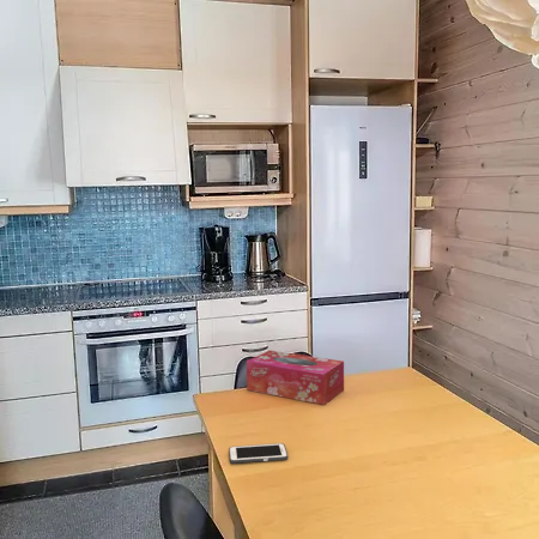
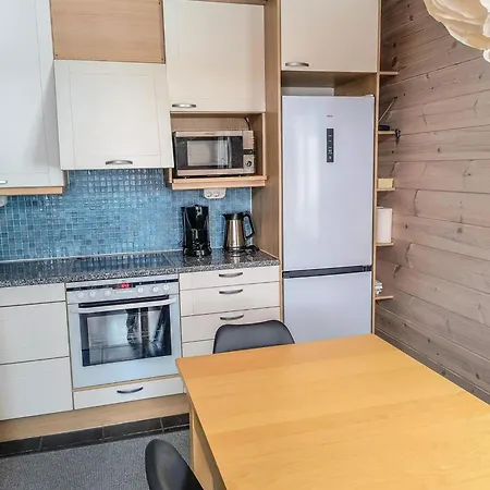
- cell phone (258, 453)
- tissue box (295, 375)
